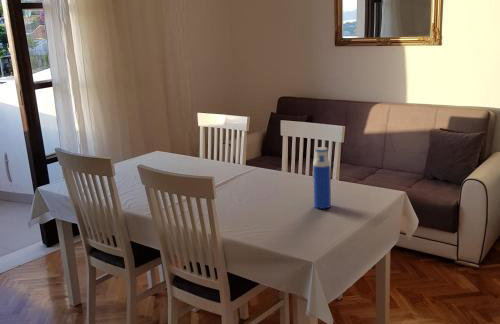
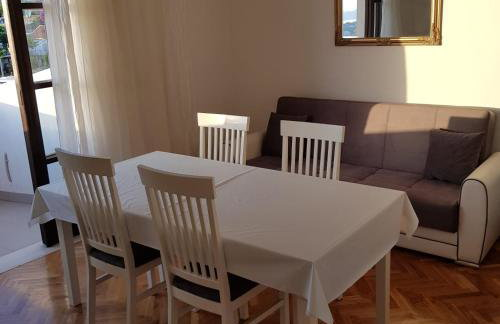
- water bottle (321, 177)
